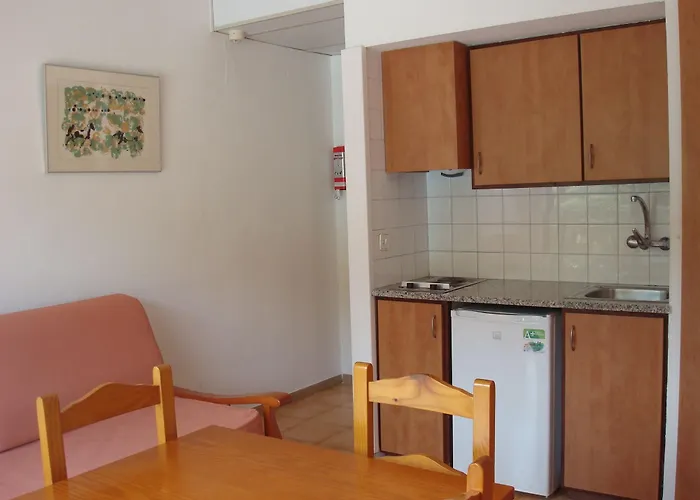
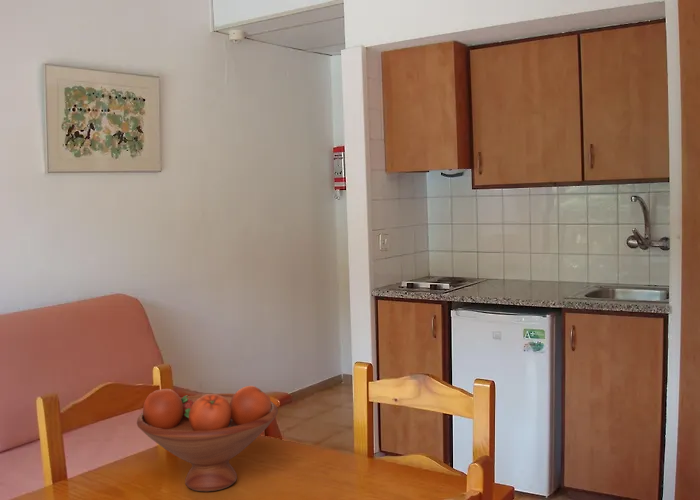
+ fruit bowl (209, 433)
